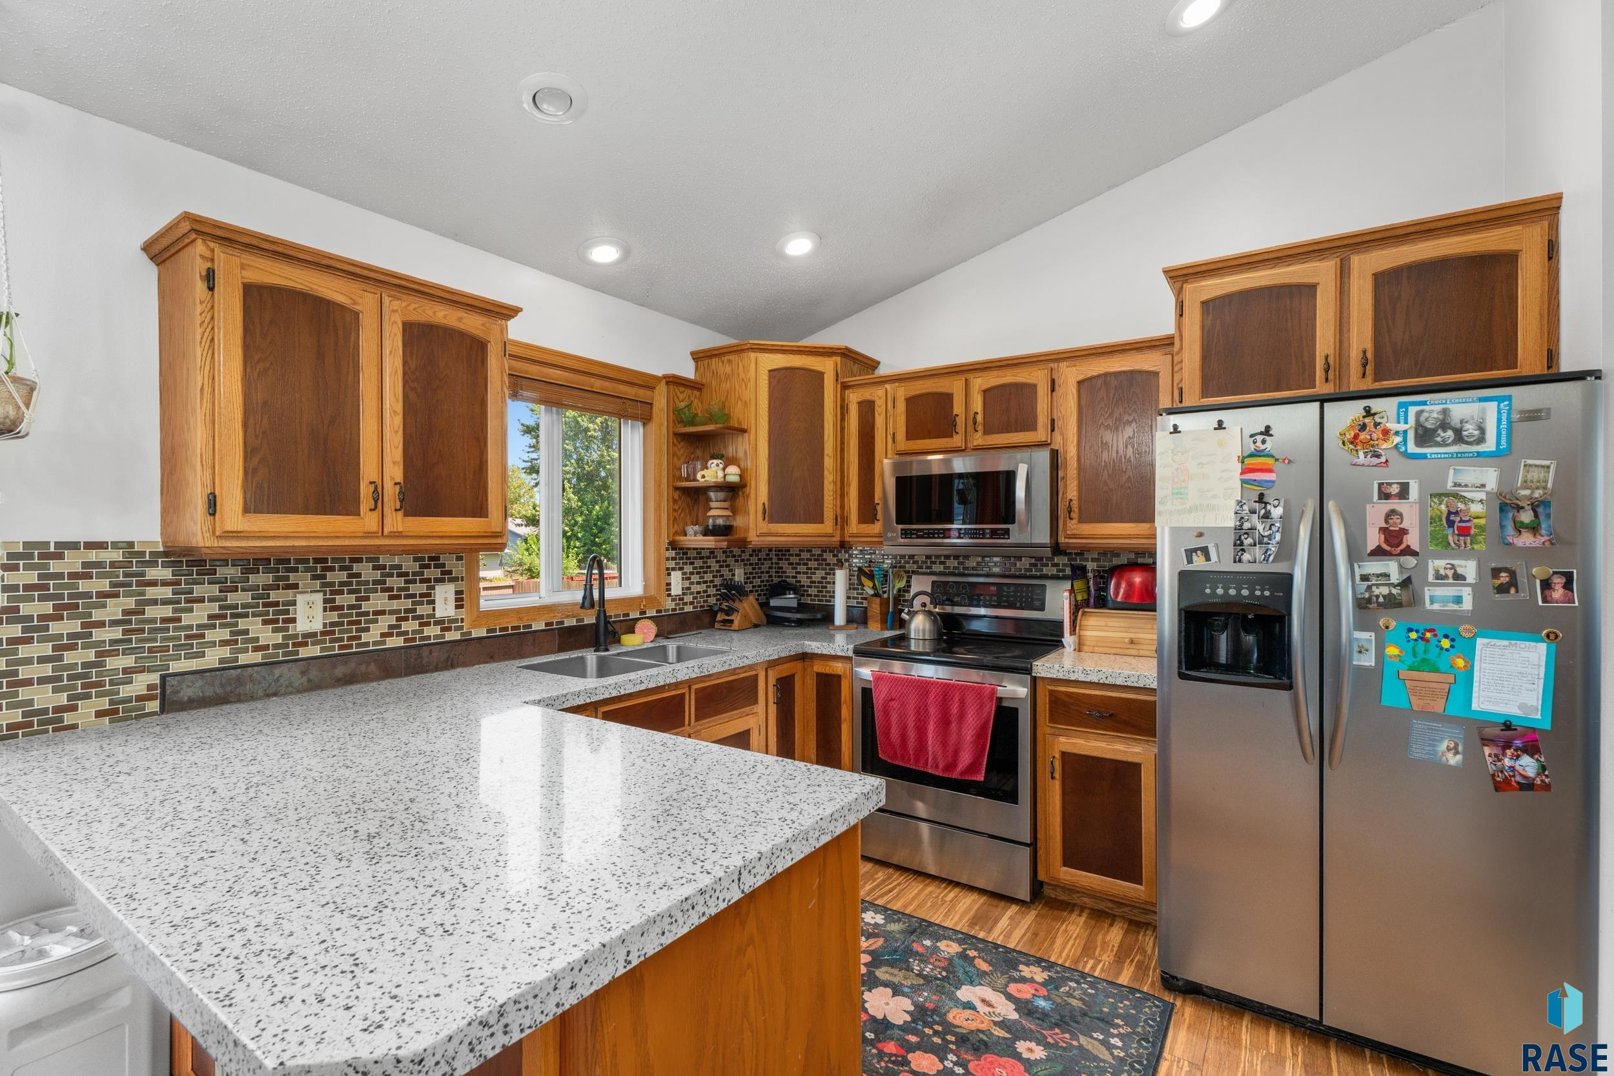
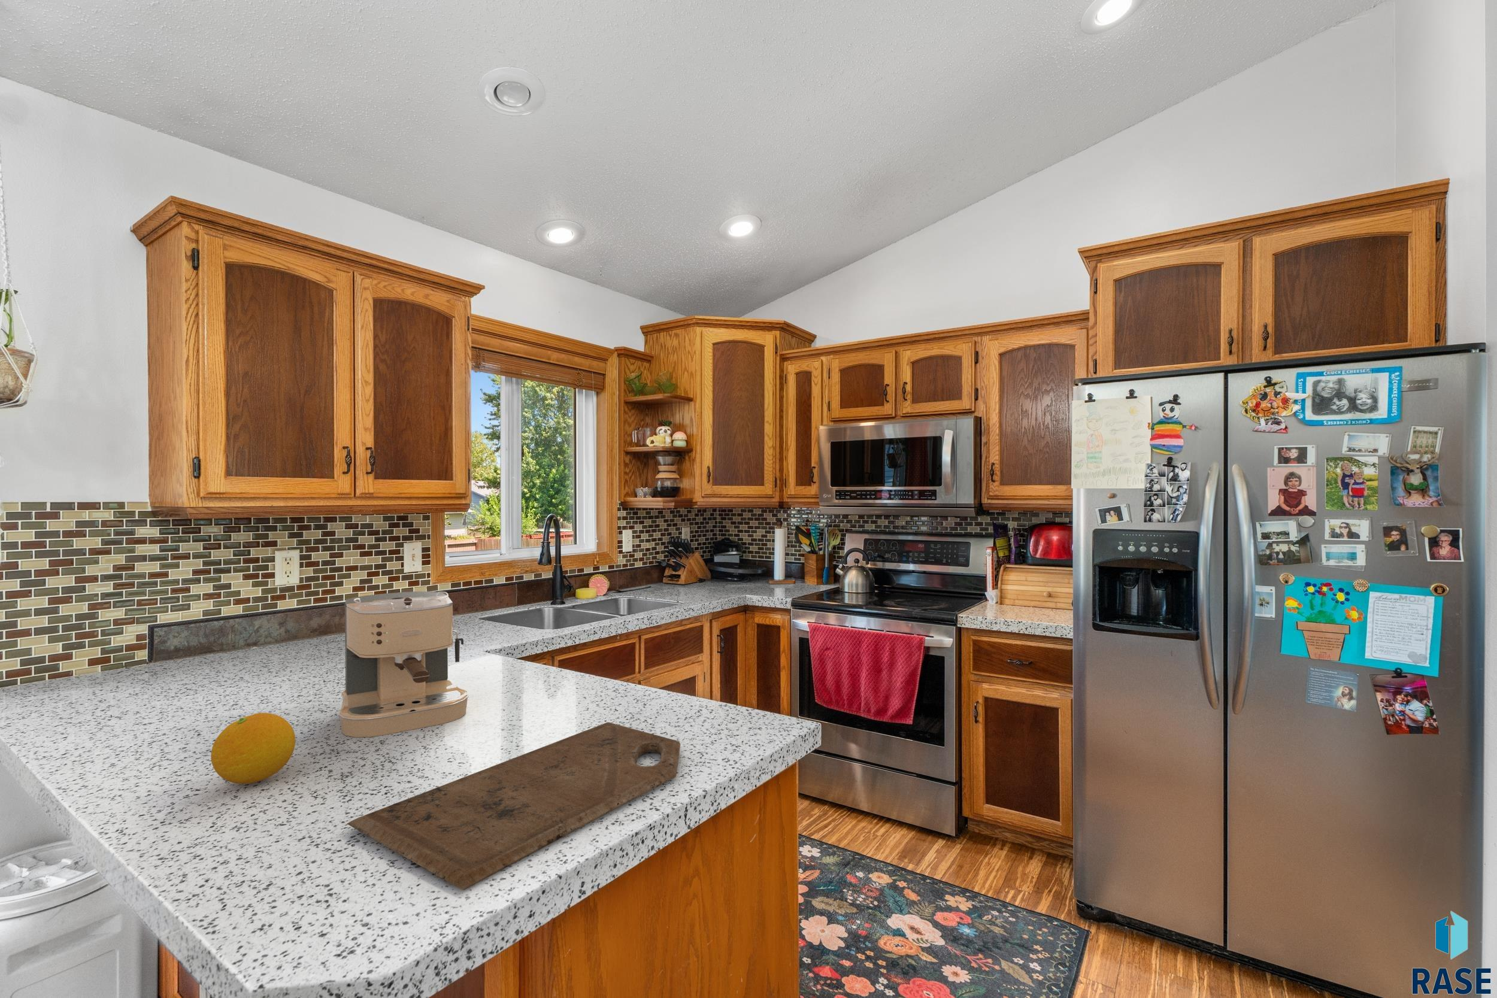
+ coffee maker (403, 656)
+ fruit (254, 747)
+ cutting board (552, 784)
